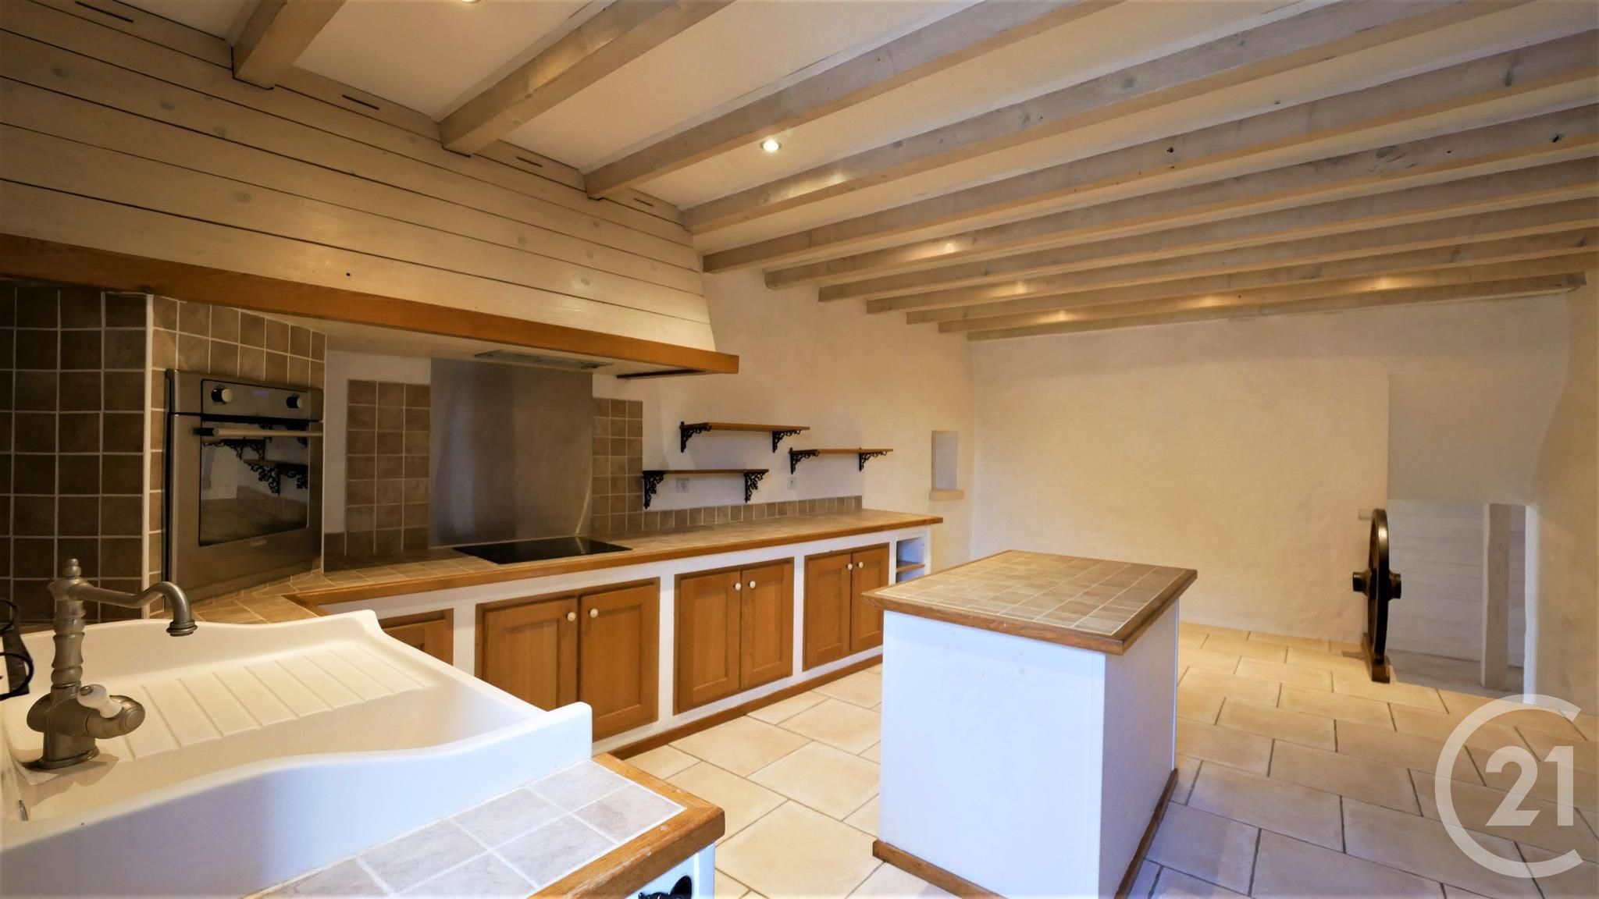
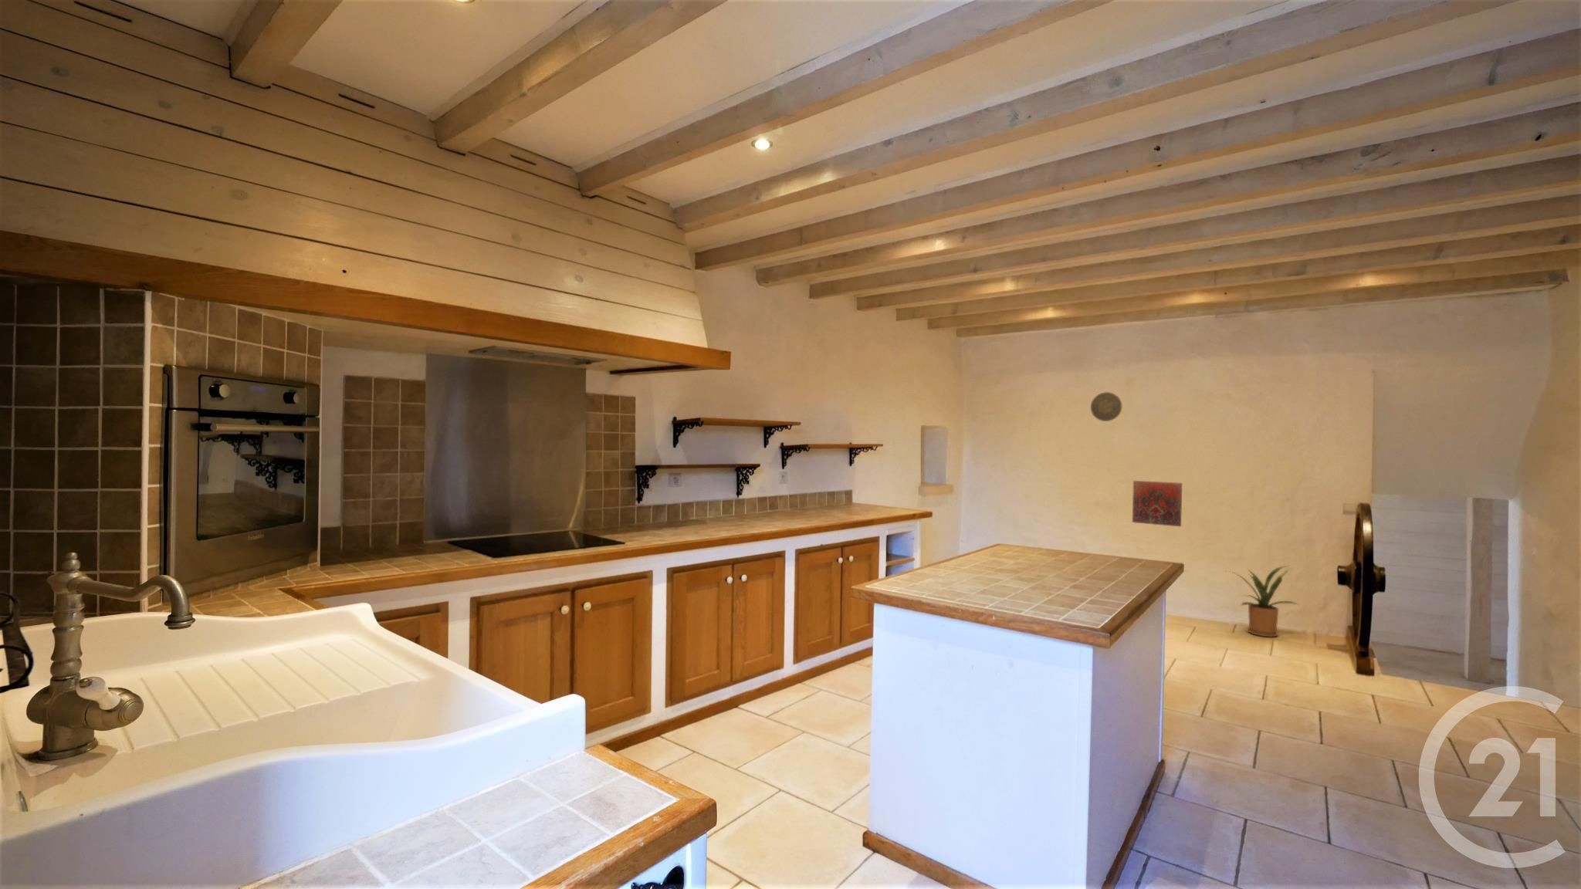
+ decorative plate (1105, 407)
+ house plant (1262, 598)
+ decorative tile (1156, 503)
